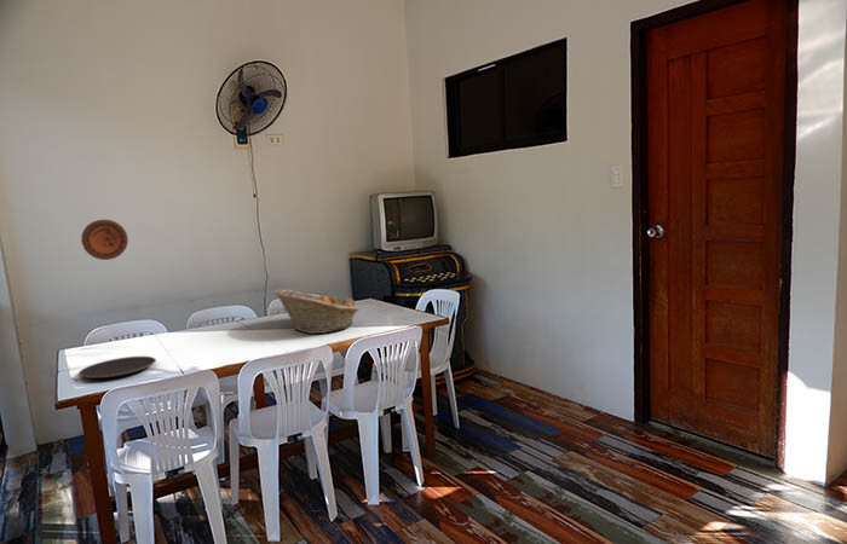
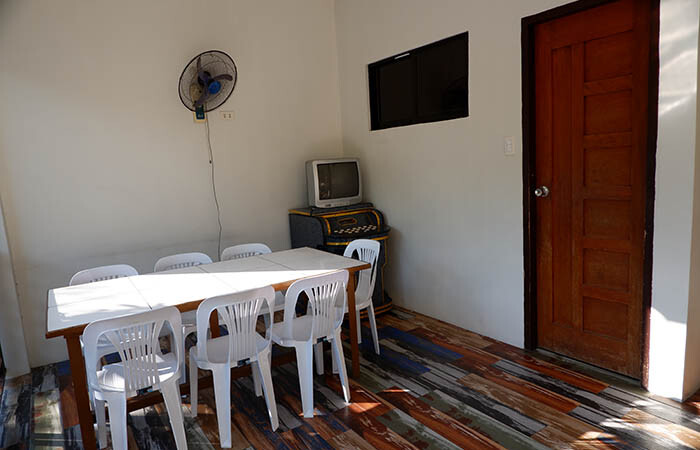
- decorative plate (104, 239)
- fruit basket (317, 307)
- plate (119, 368)
